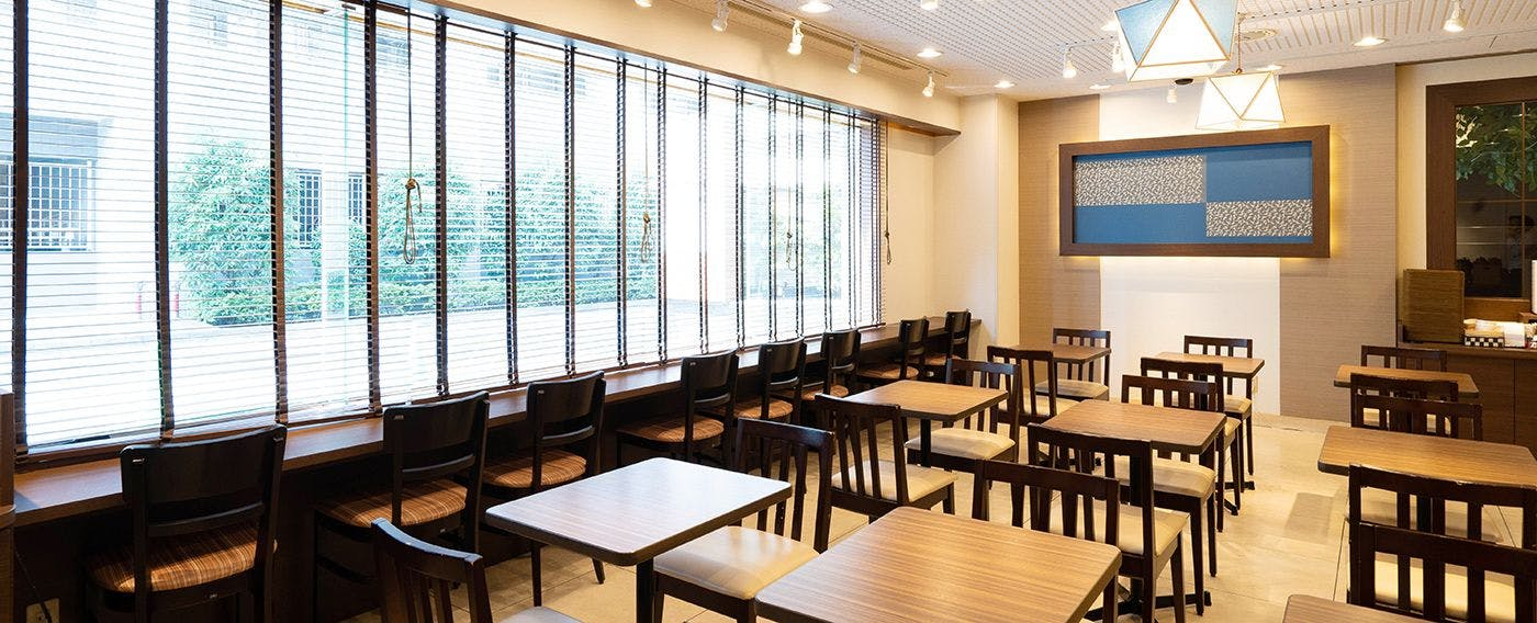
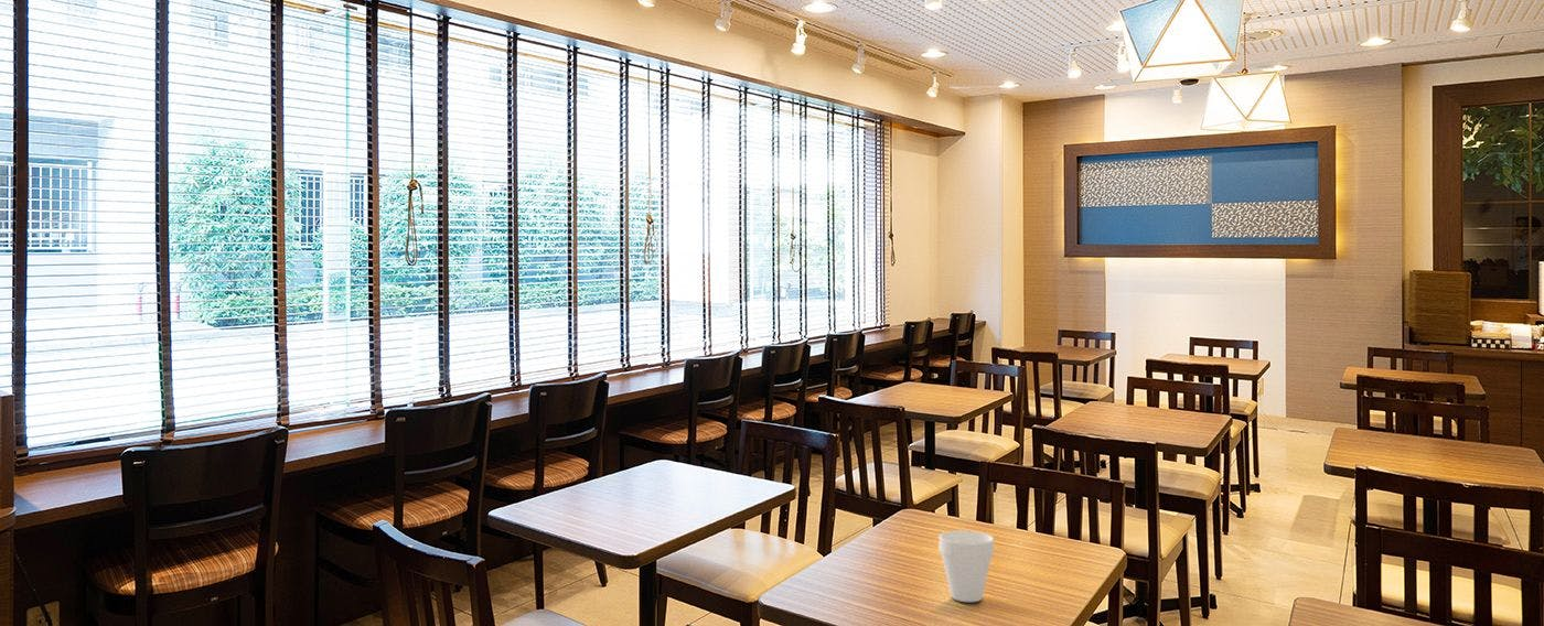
+ cup (966, 566)
